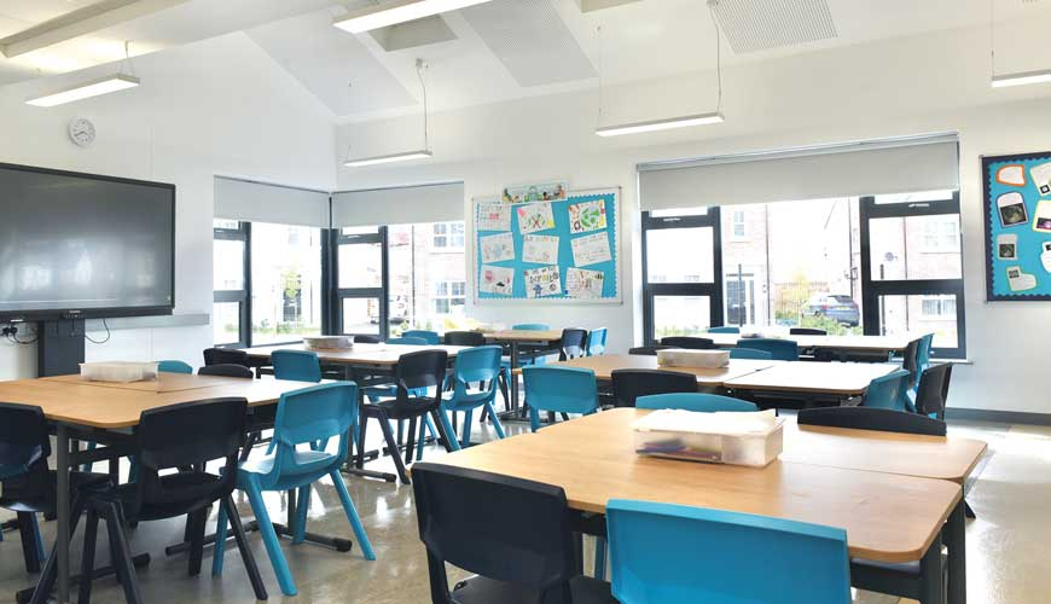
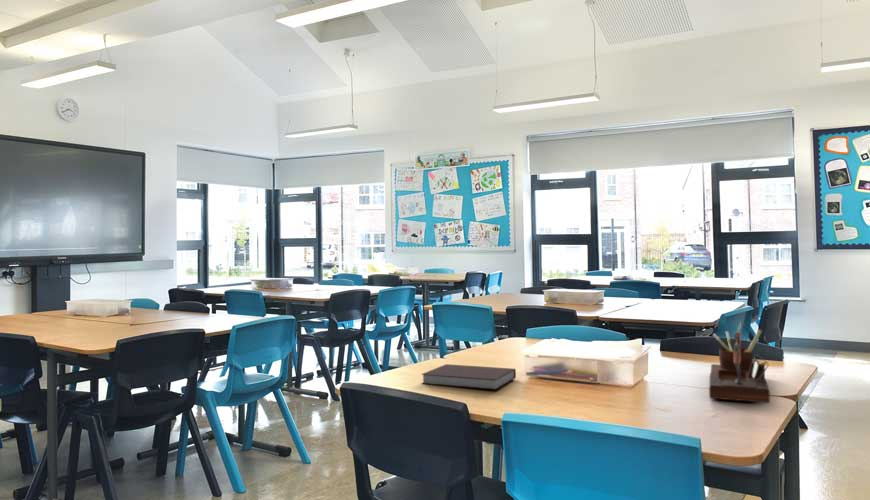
+ desk organizer (737, 356)
+ notebook (469, 376)
